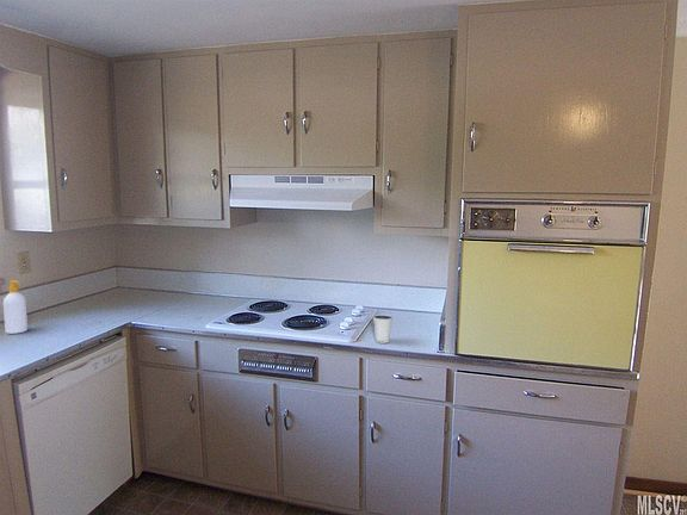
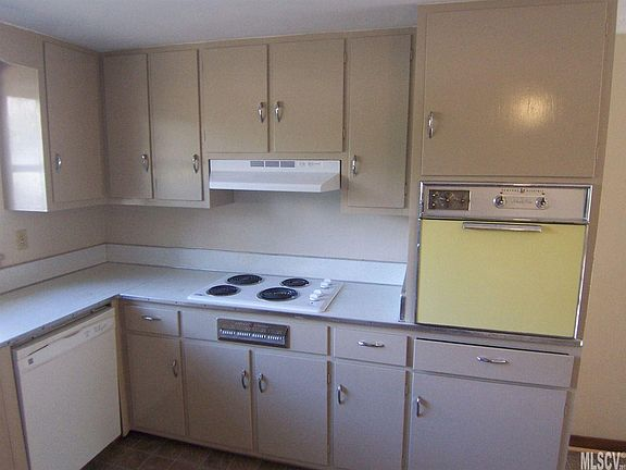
- soap bottle (14, 305)
- dixie cup (382, 329)
